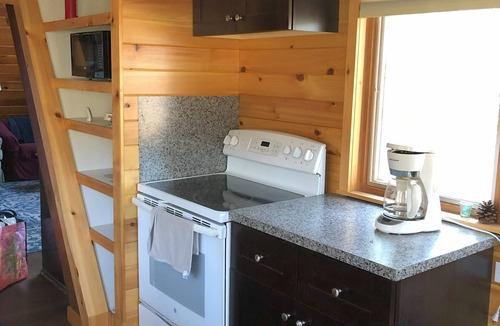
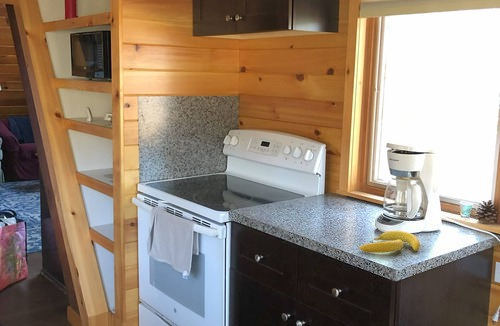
+ banana (388, 241)
